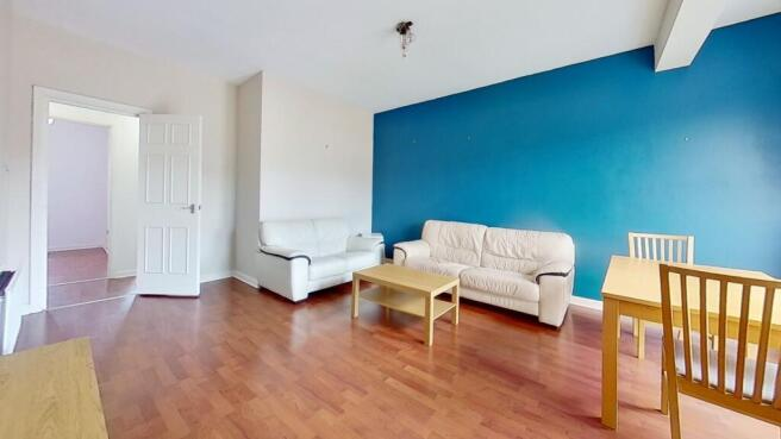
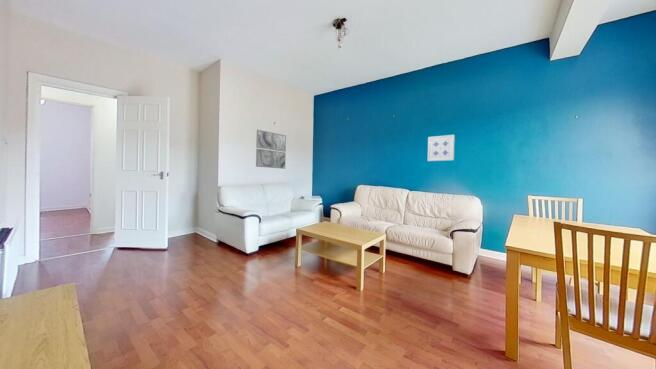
+ wall art (271, 149)
+ wall art (440, 148)
